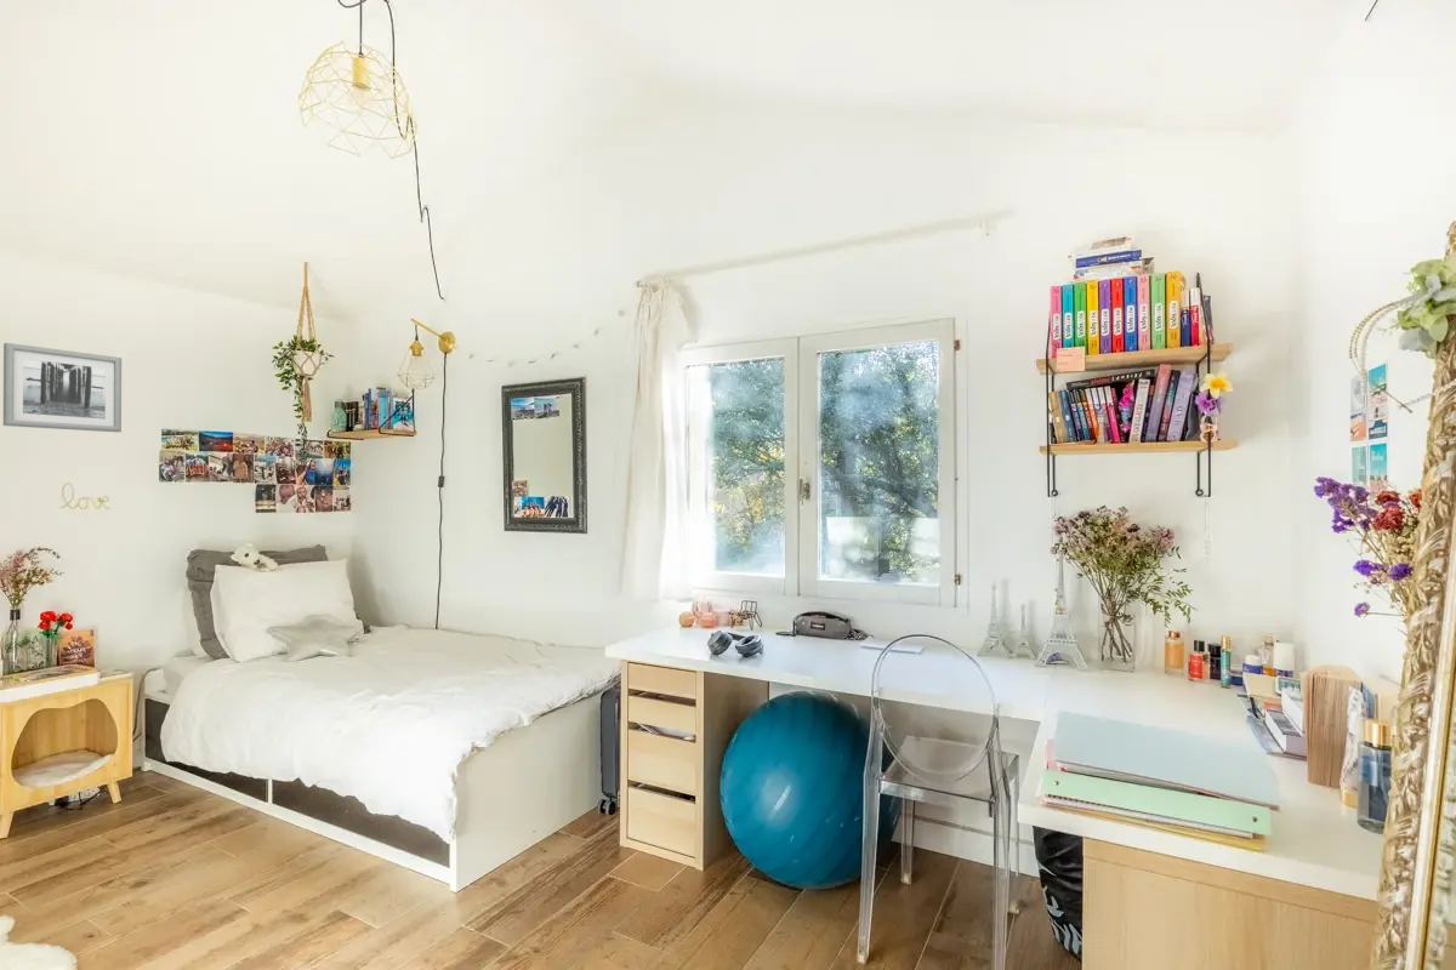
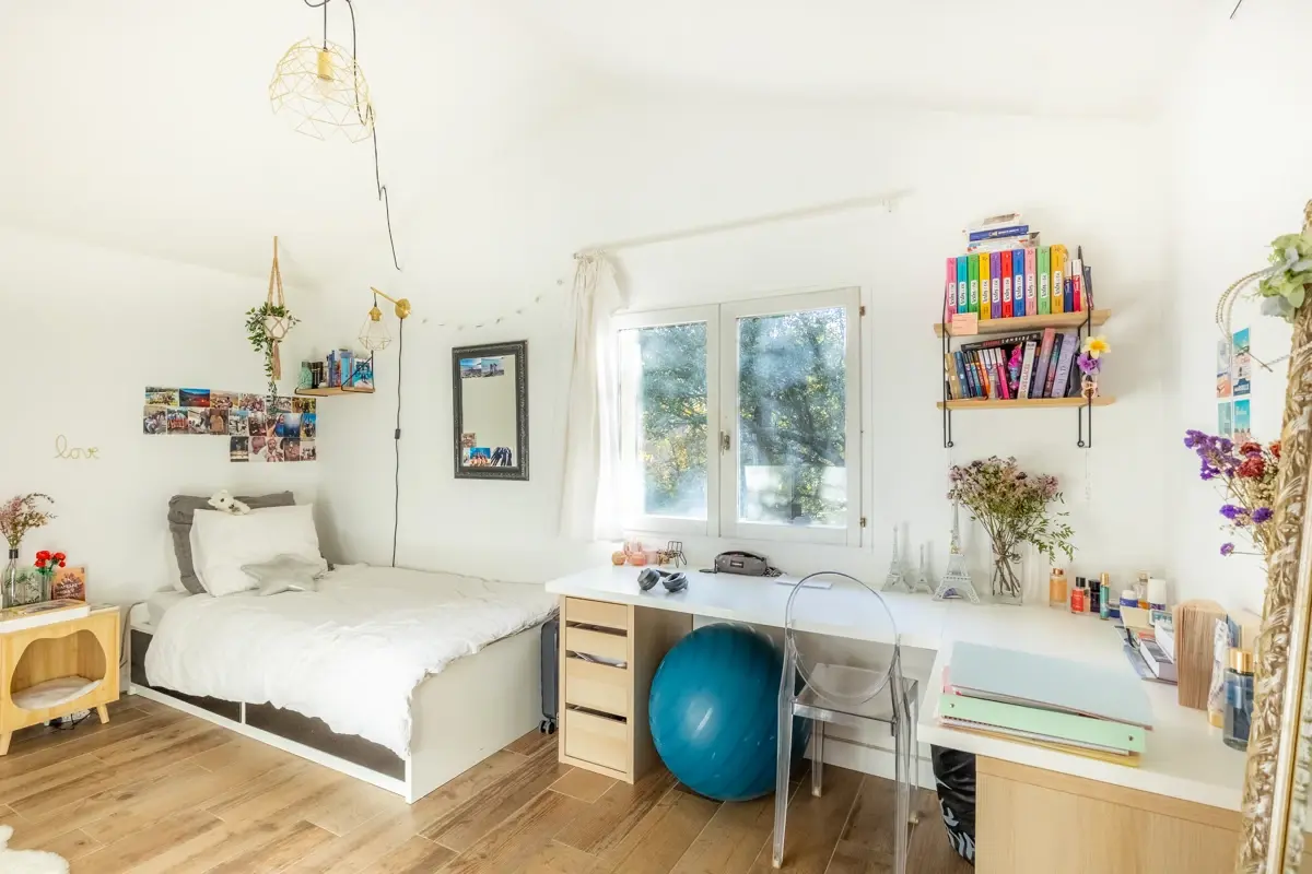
- wall art (66, 389)
